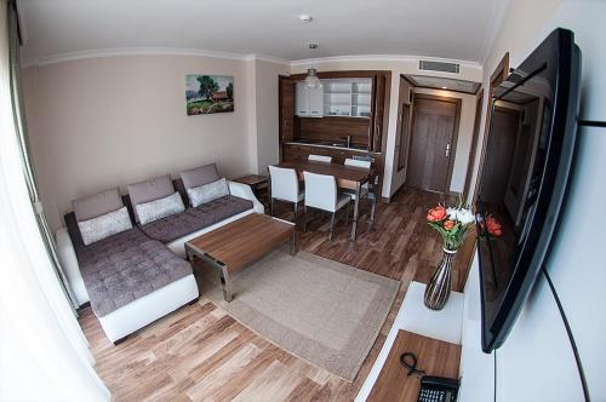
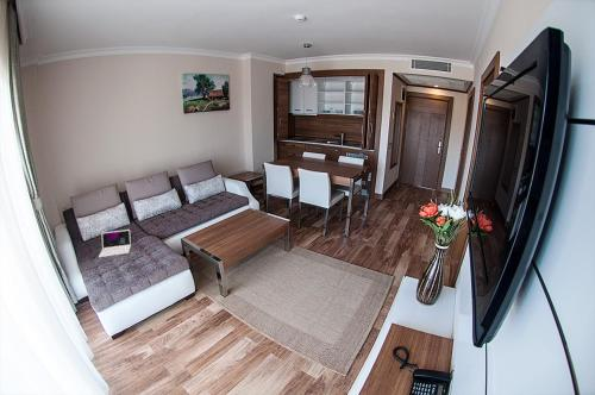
+ laptop (114, 242)
